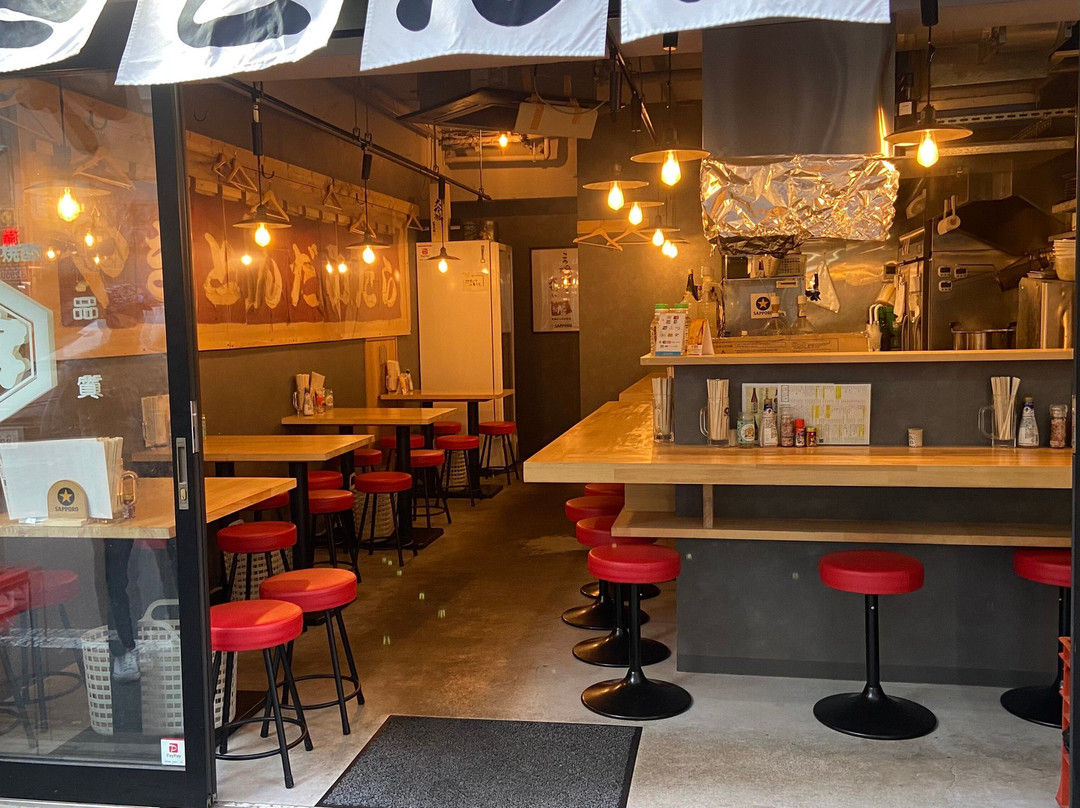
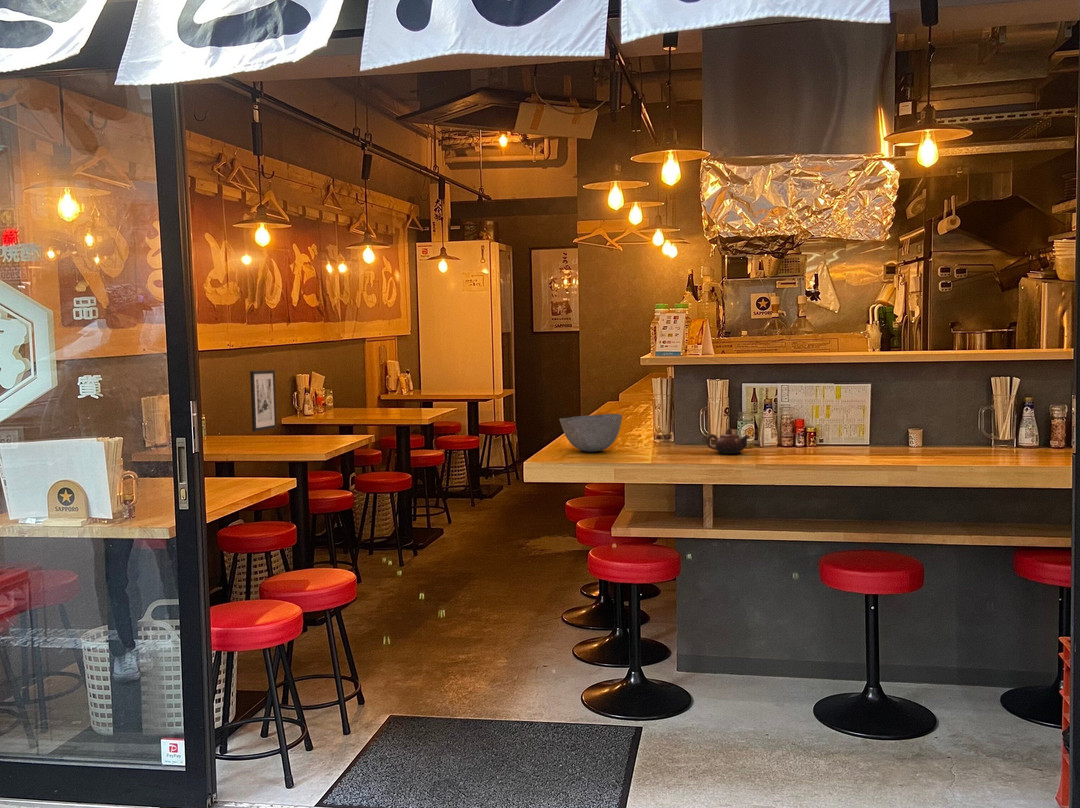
+ wall art (263, 400)
+ bowl (591, 433)
+ teapot (728, 440)
